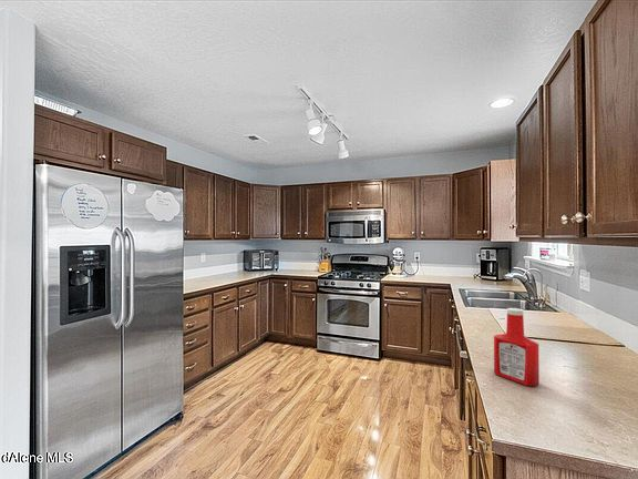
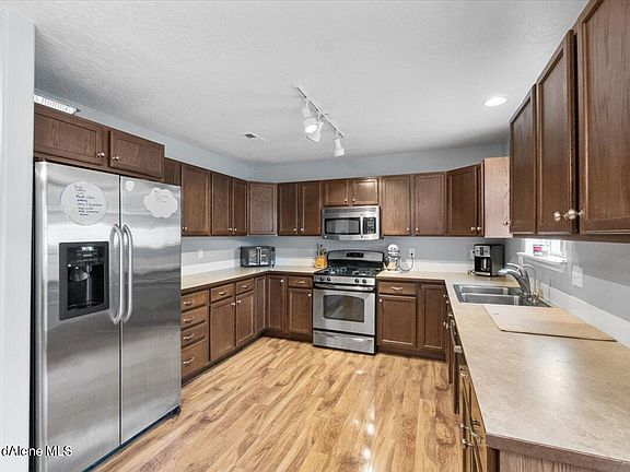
- soap bottle (515, 343)
